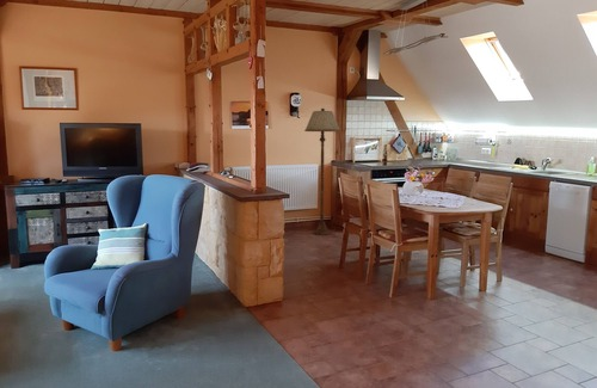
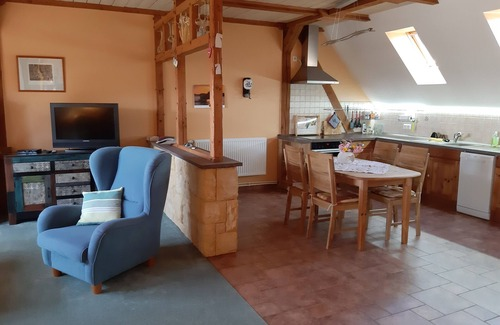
- floor lamp (321, 171)
